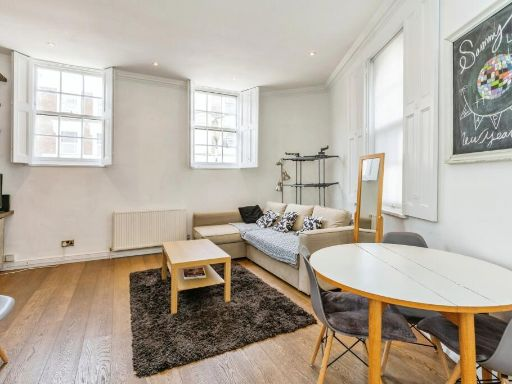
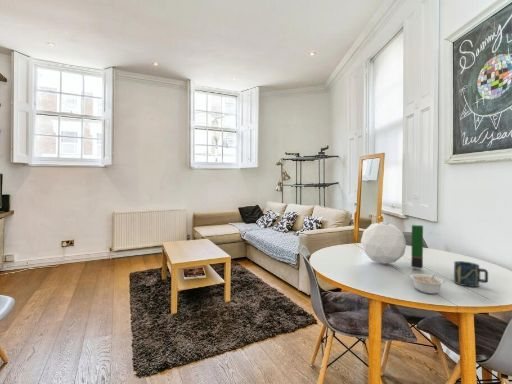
+ plant pot (390, 243)
+ legume (426, 282)
+ cup (470, 274)
